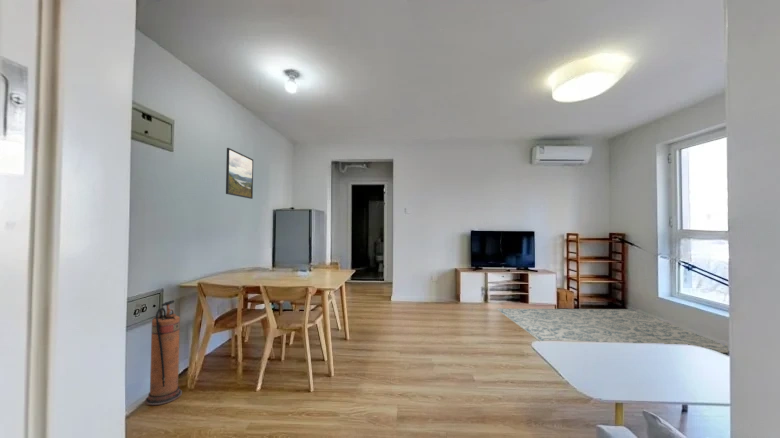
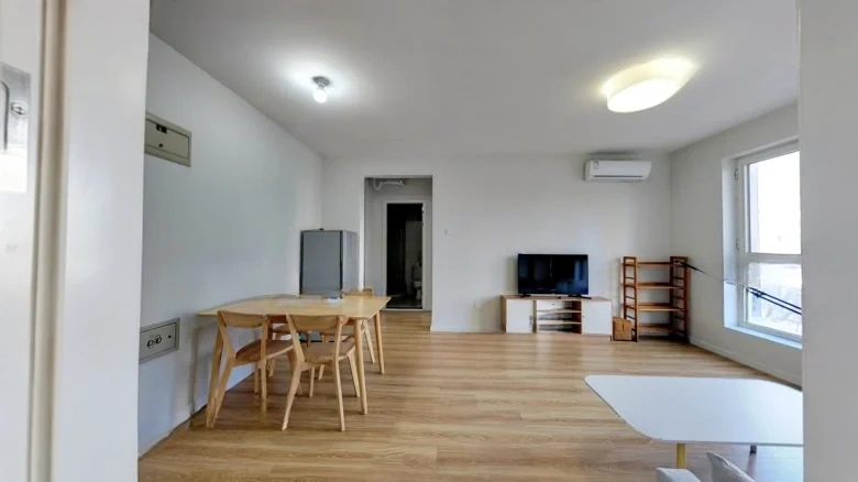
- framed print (240, 175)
- fire extinguisher (165, 349)
- rug (610, 326)
